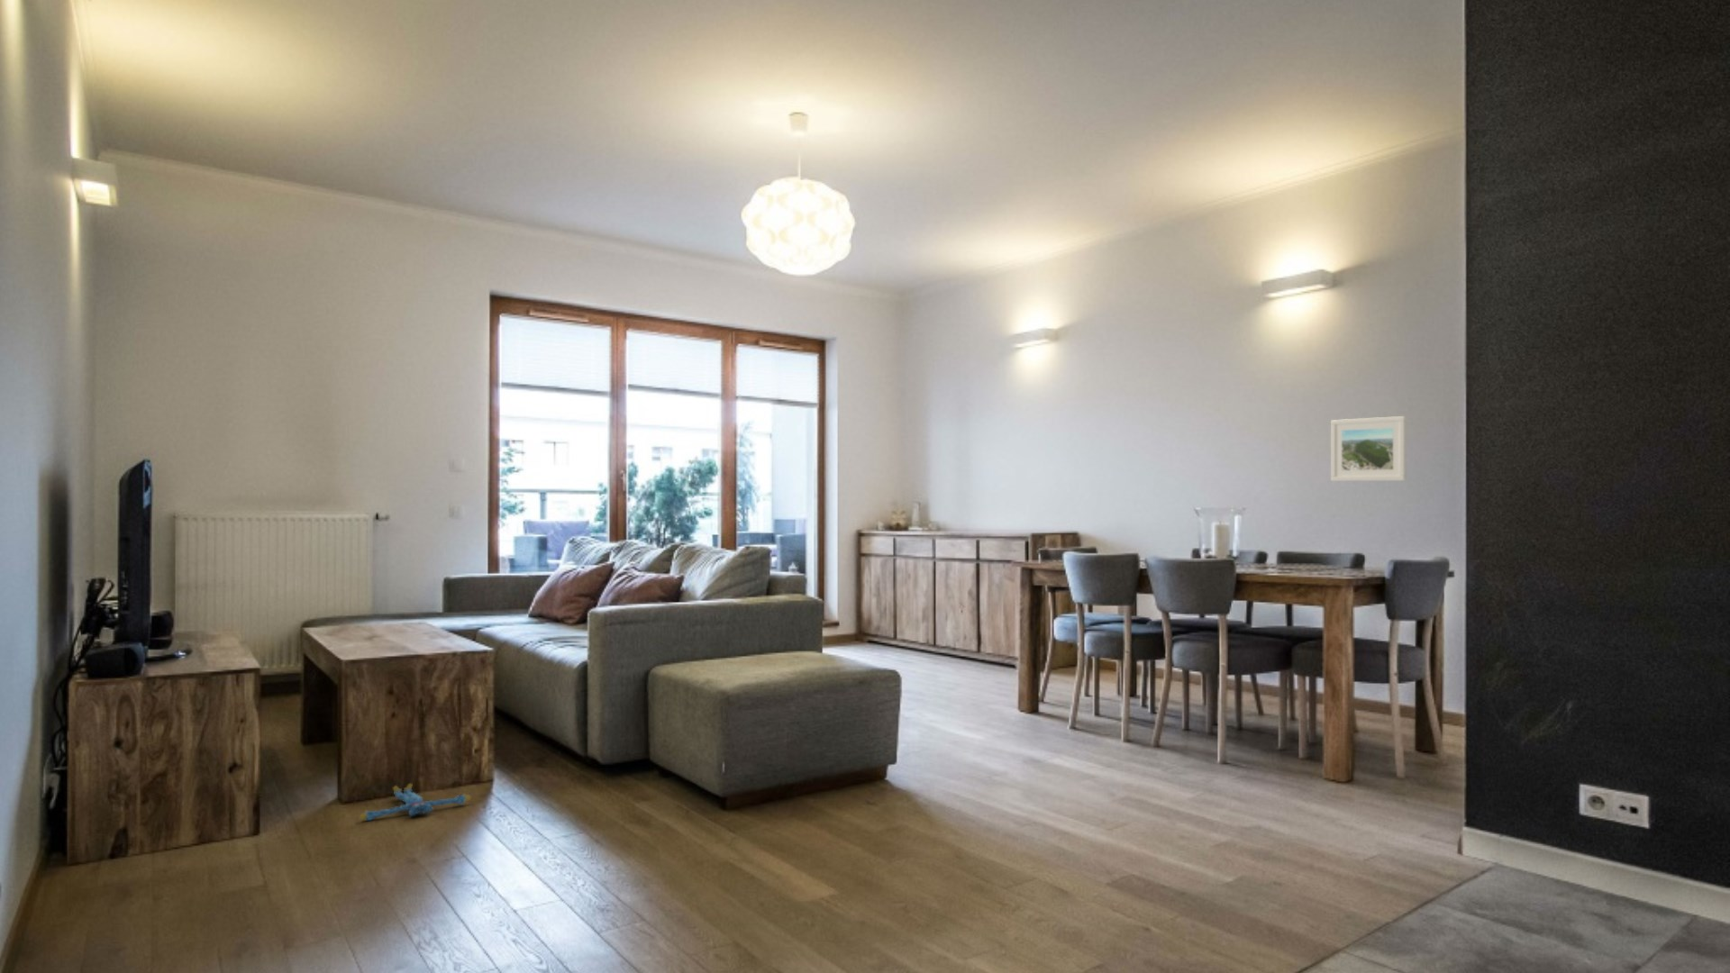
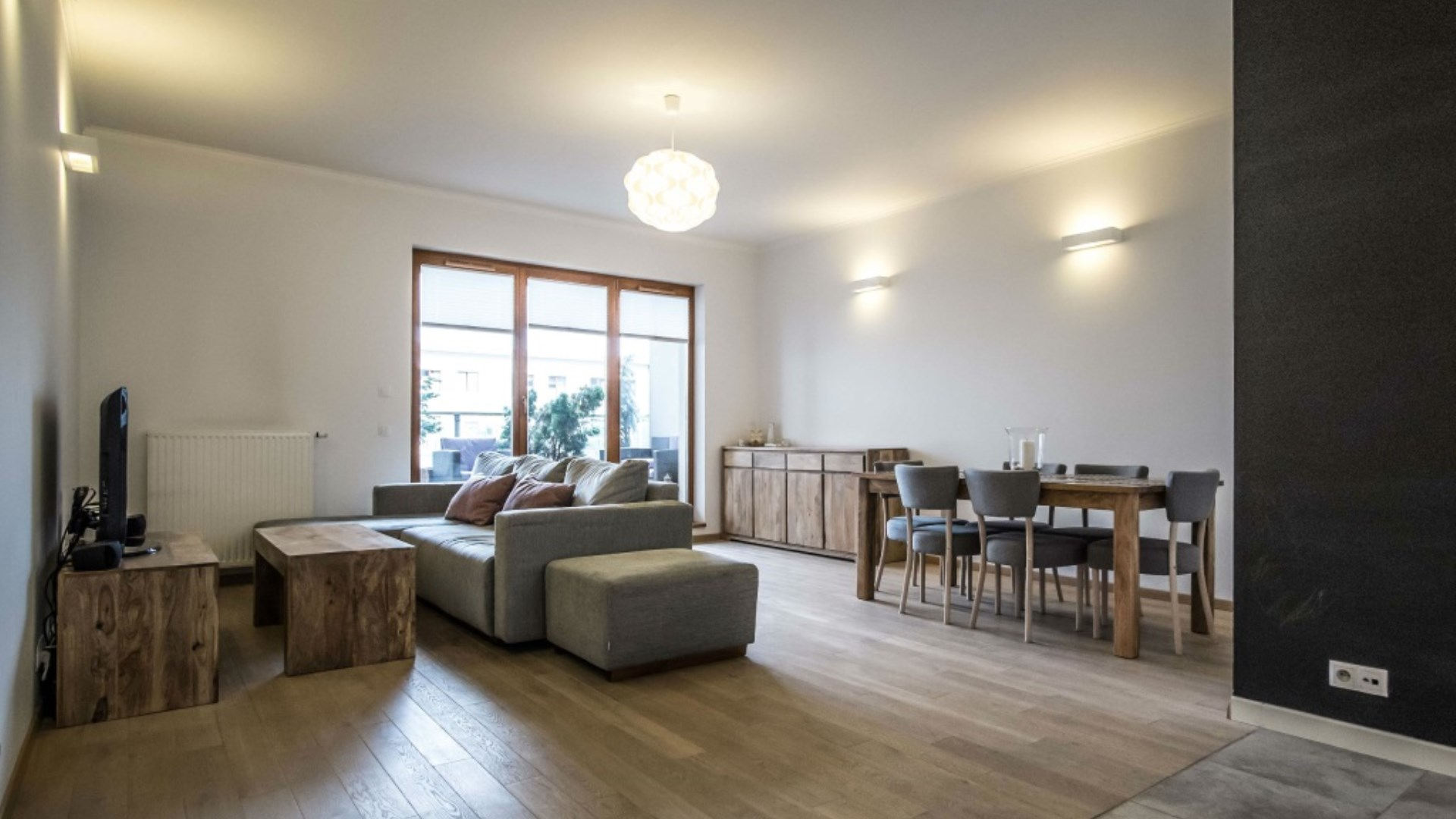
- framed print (1366, 449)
- plush toy (412, 800)
